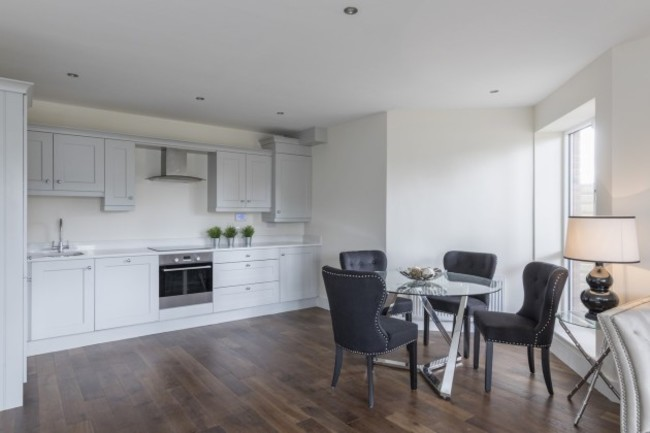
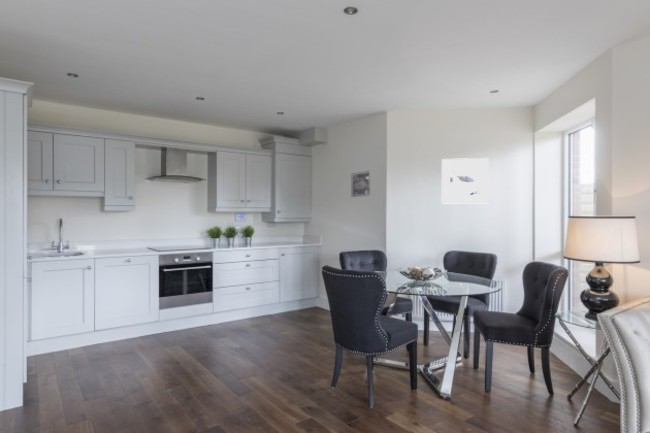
+ wall art (360, 184)
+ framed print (465, 181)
